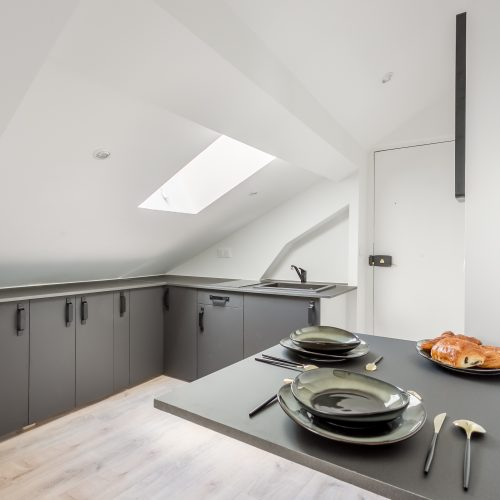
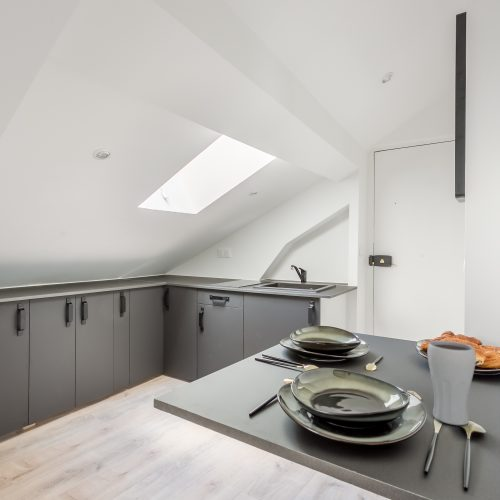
+ drinking glass (450, 382)
